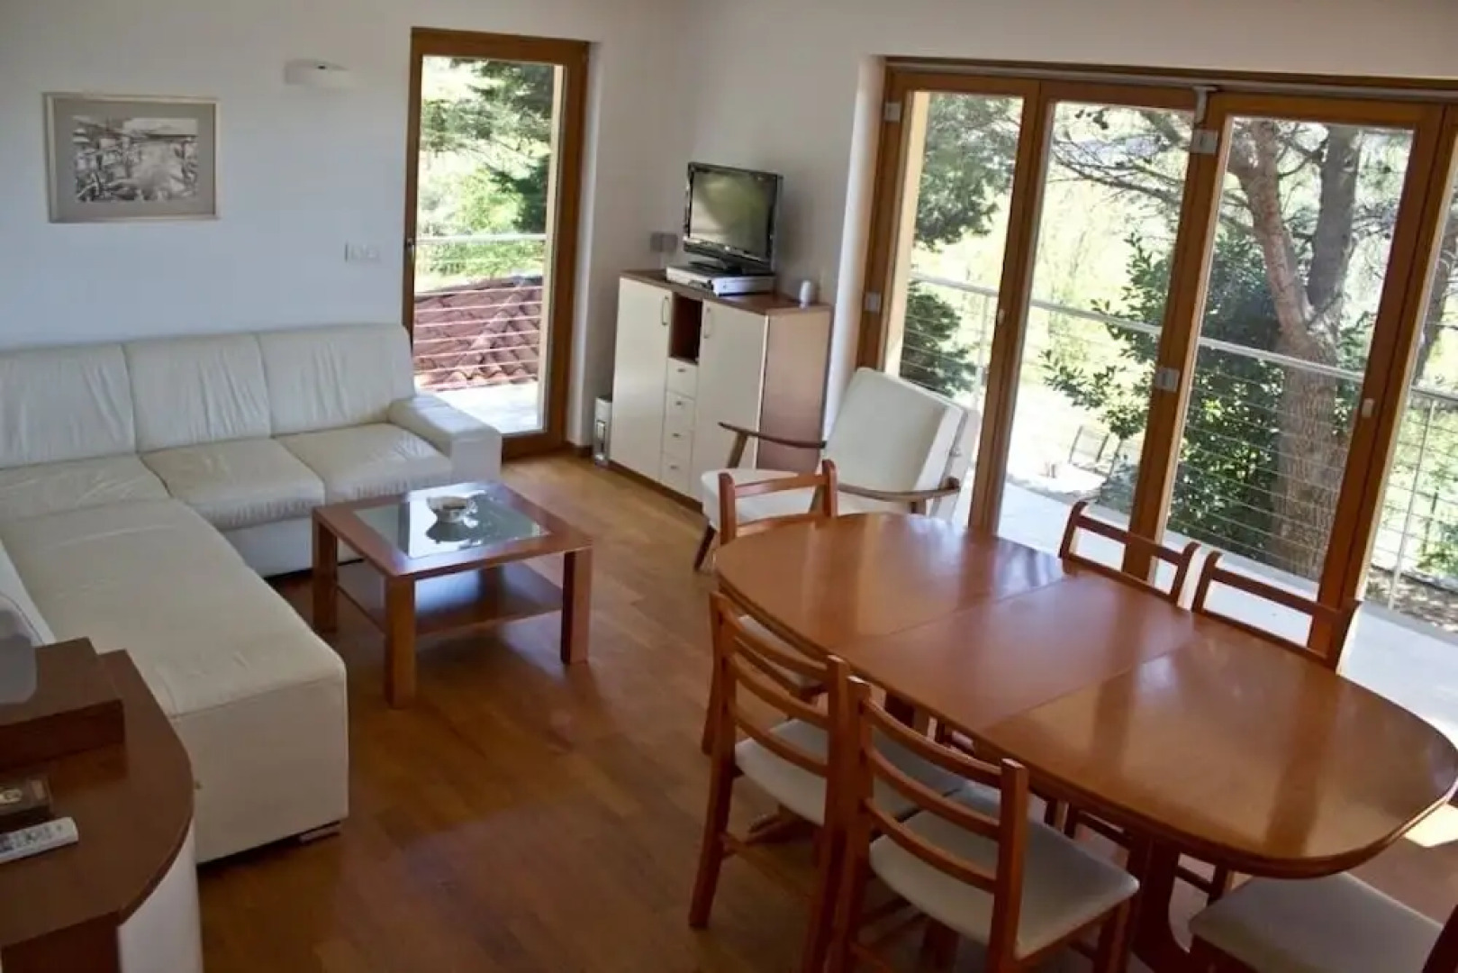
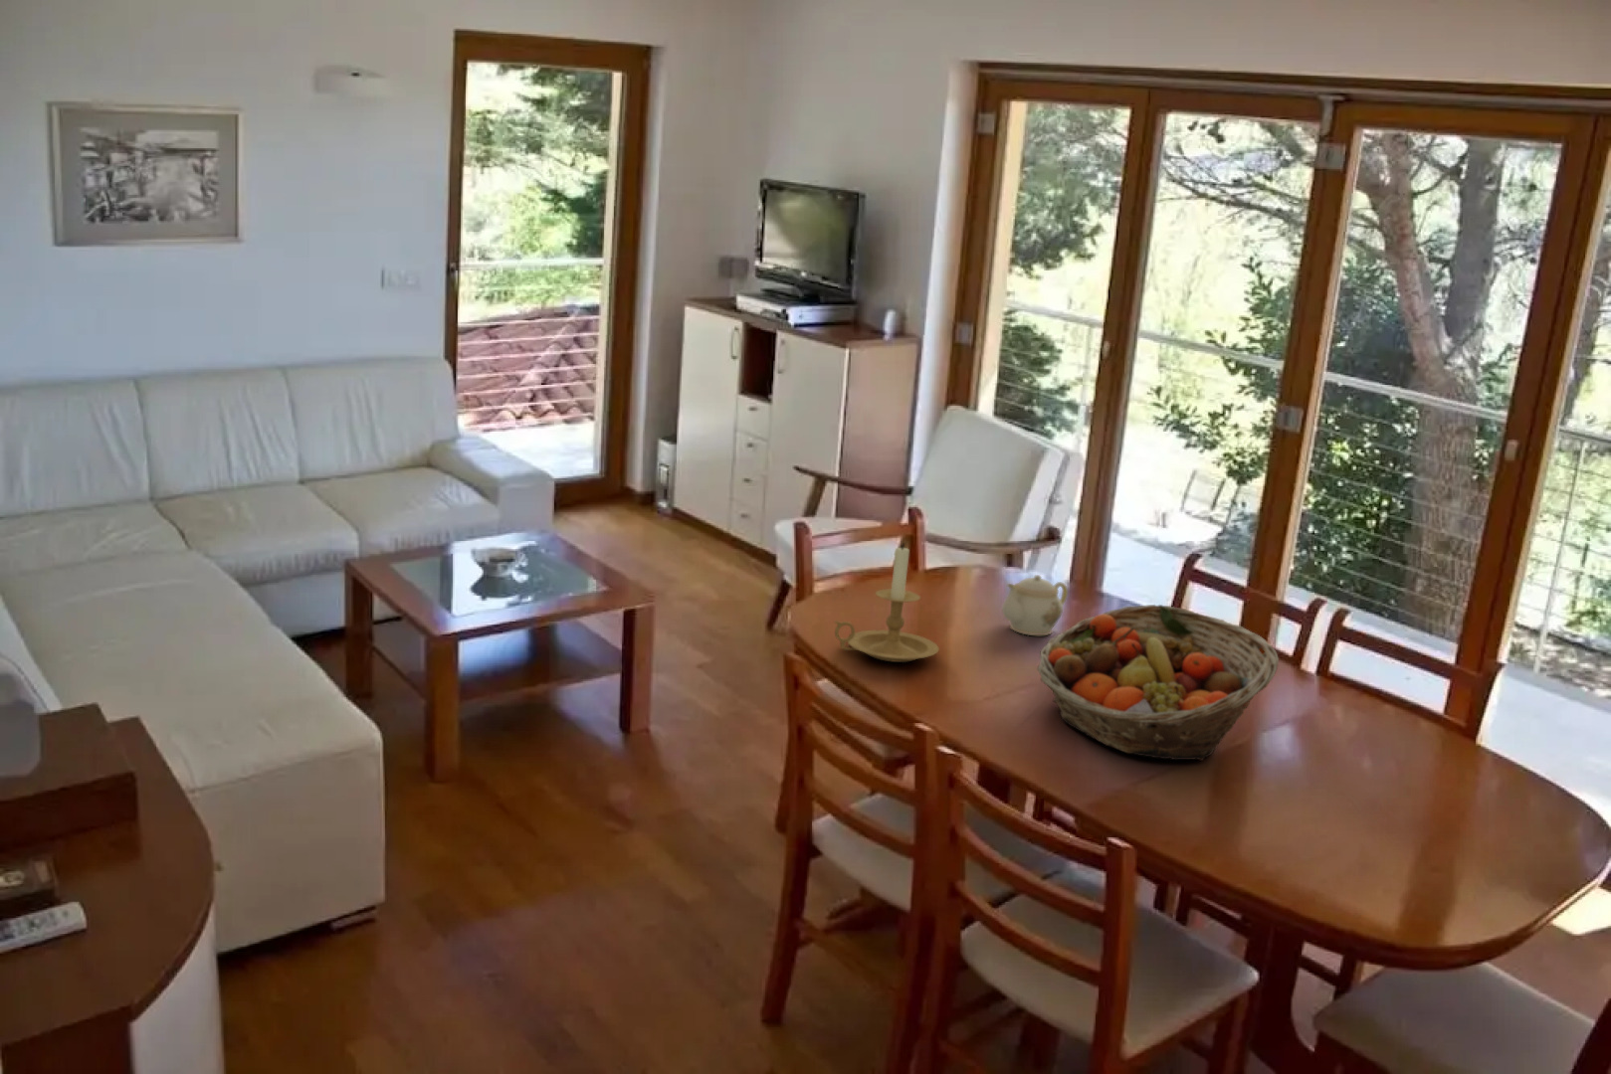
+ fruit basket (1152, 678)
+ candle holder (896, 599)
+ teapot (1036, 602)
